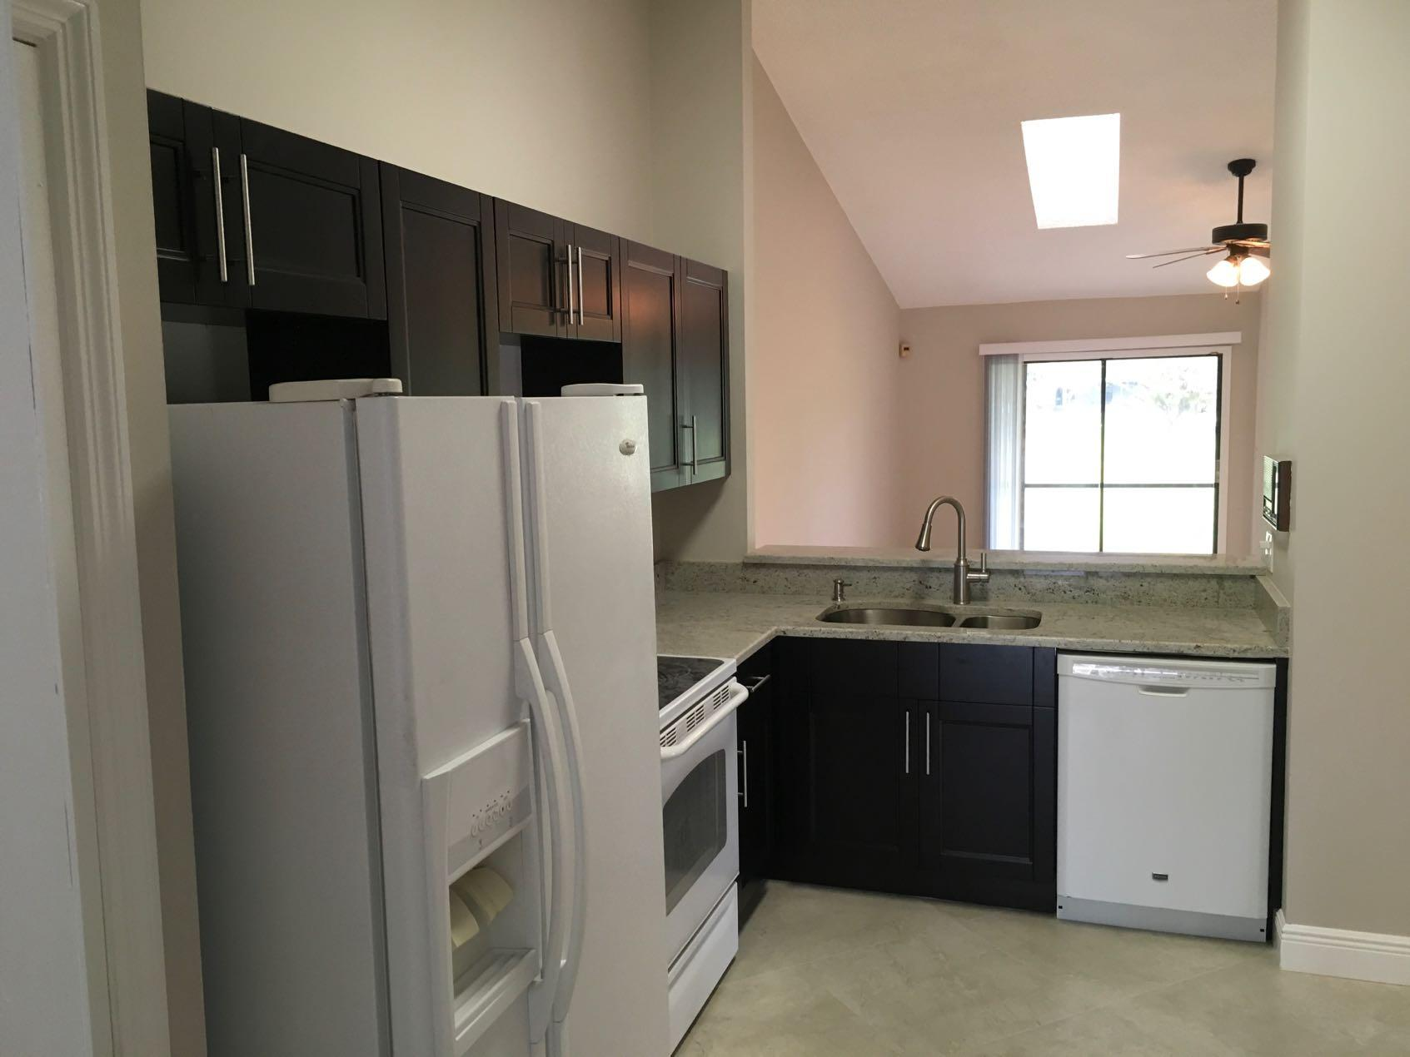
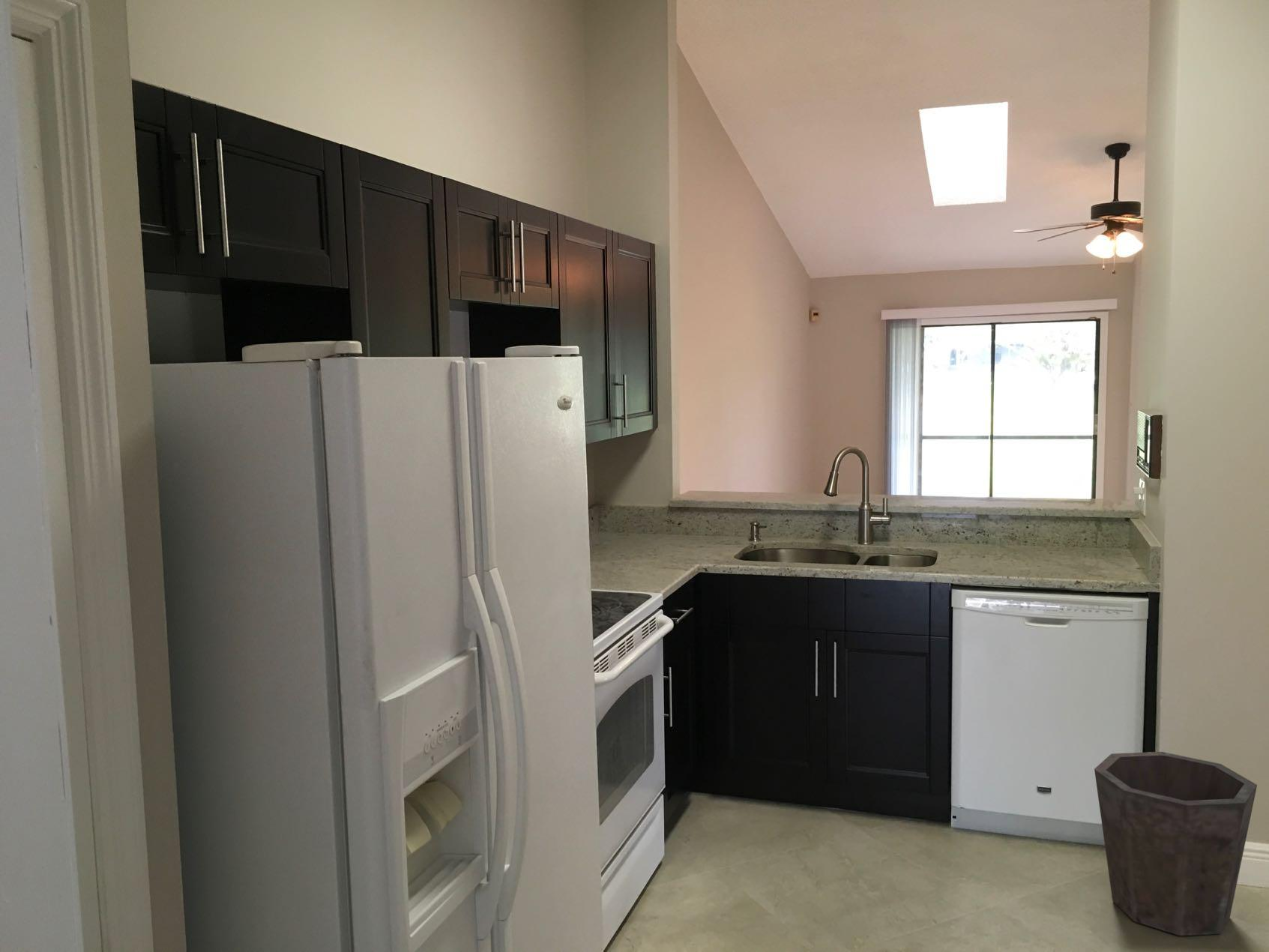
+ waste bin (1172, 843)
